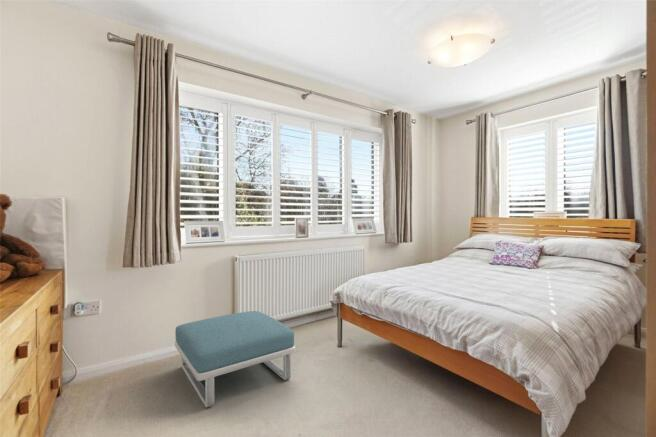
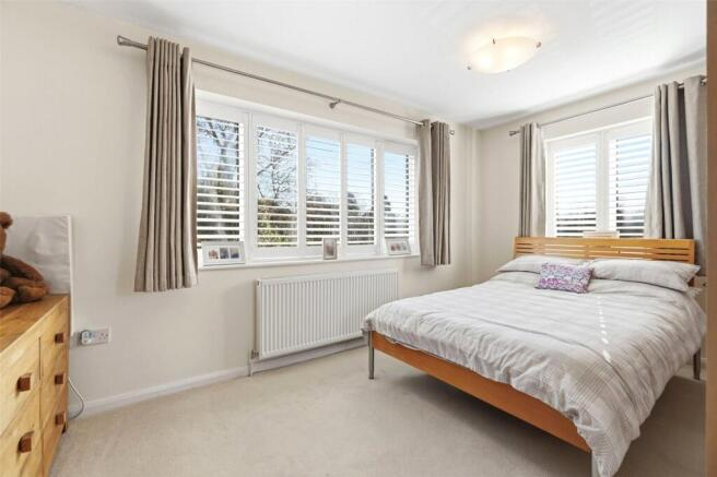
- footstool (233, 347)
